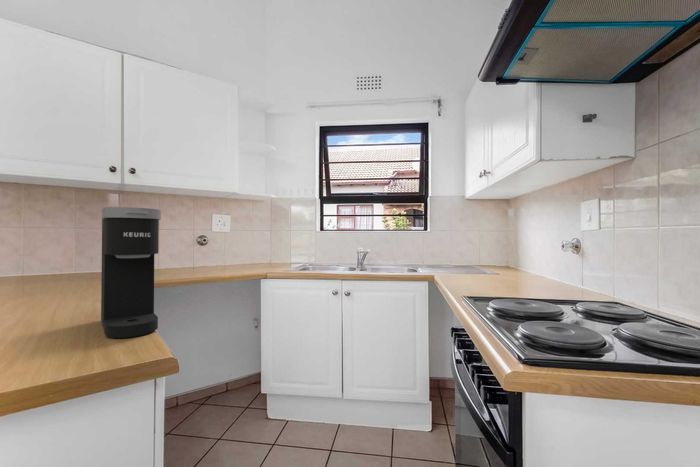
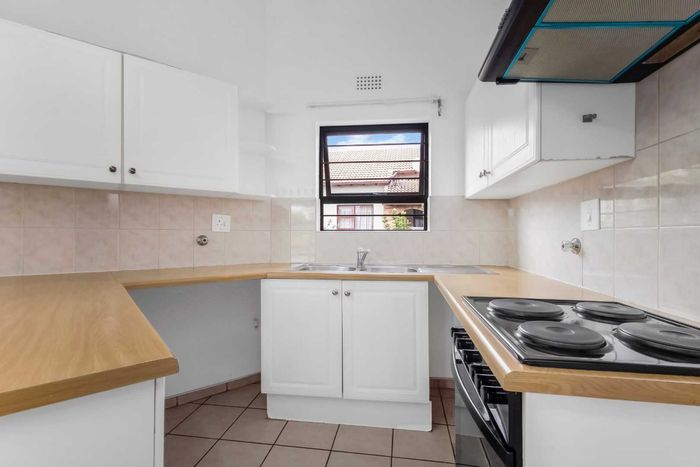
- coffee maker (129, 267)
